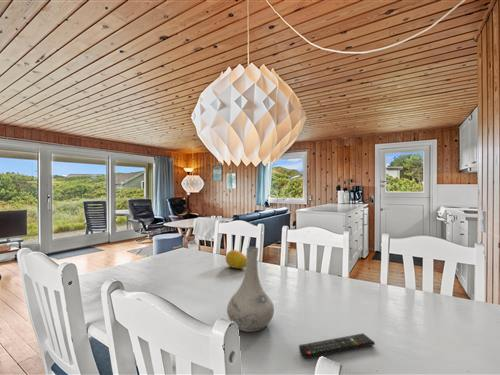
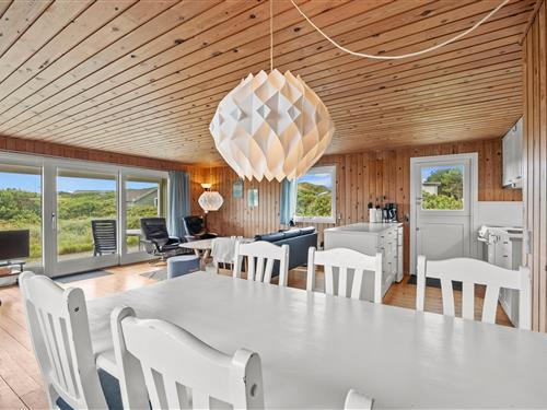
- vase (250, 285)
- fruit (237, 259)
- remote control (336, 346)
